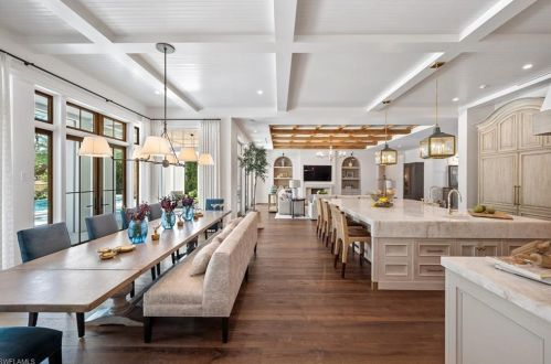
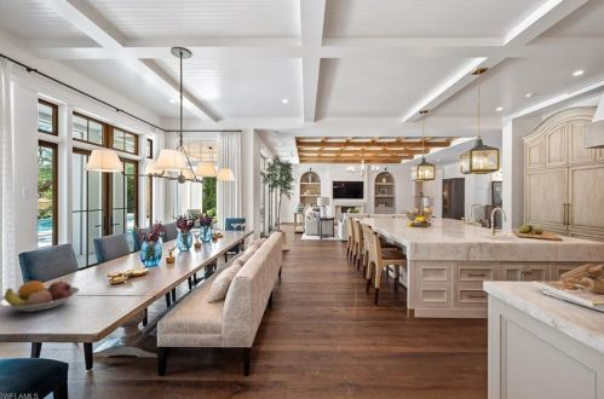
+ fruit bowl (42, 293)
